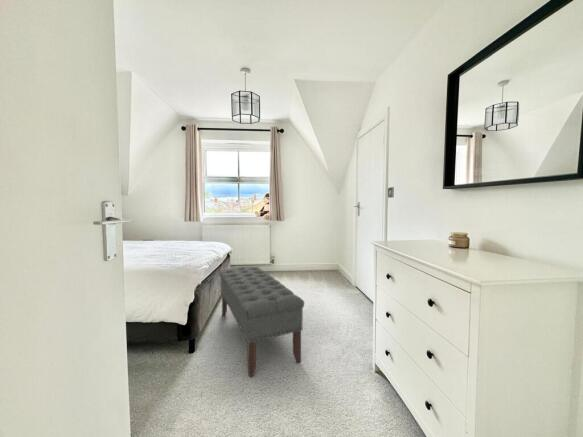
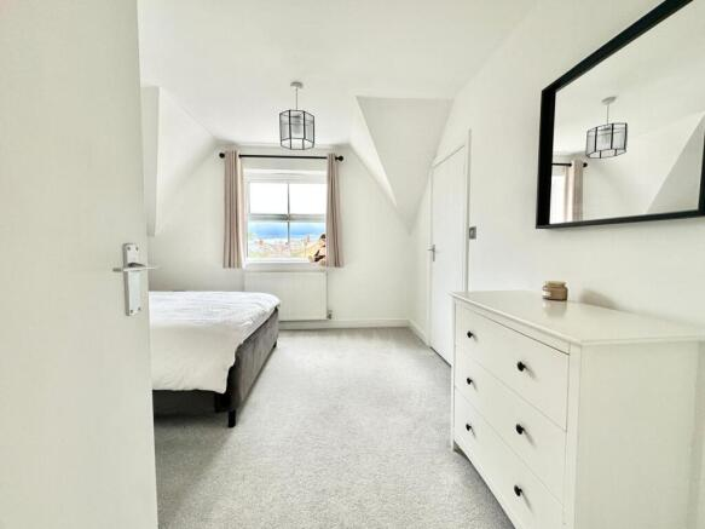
- bench (254, 307)
